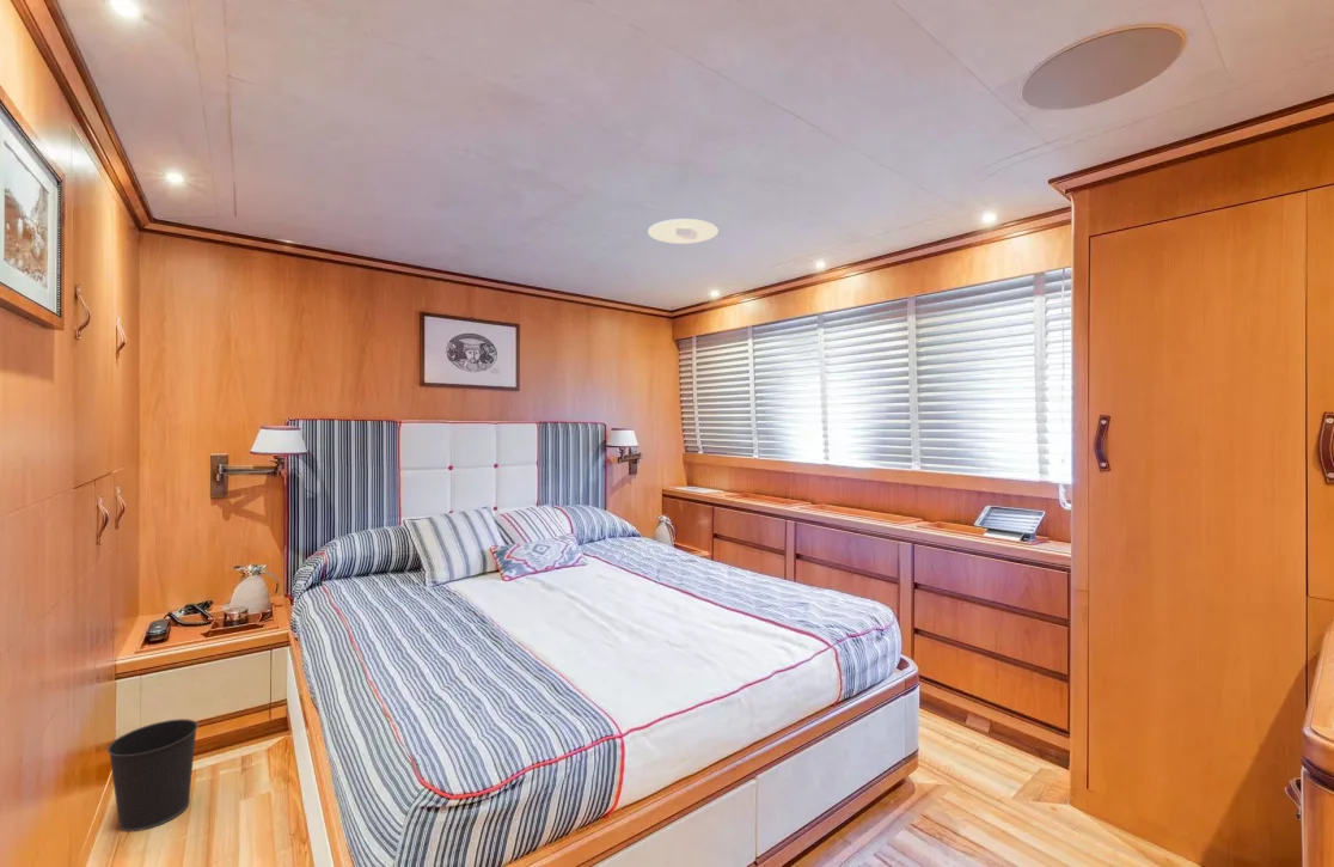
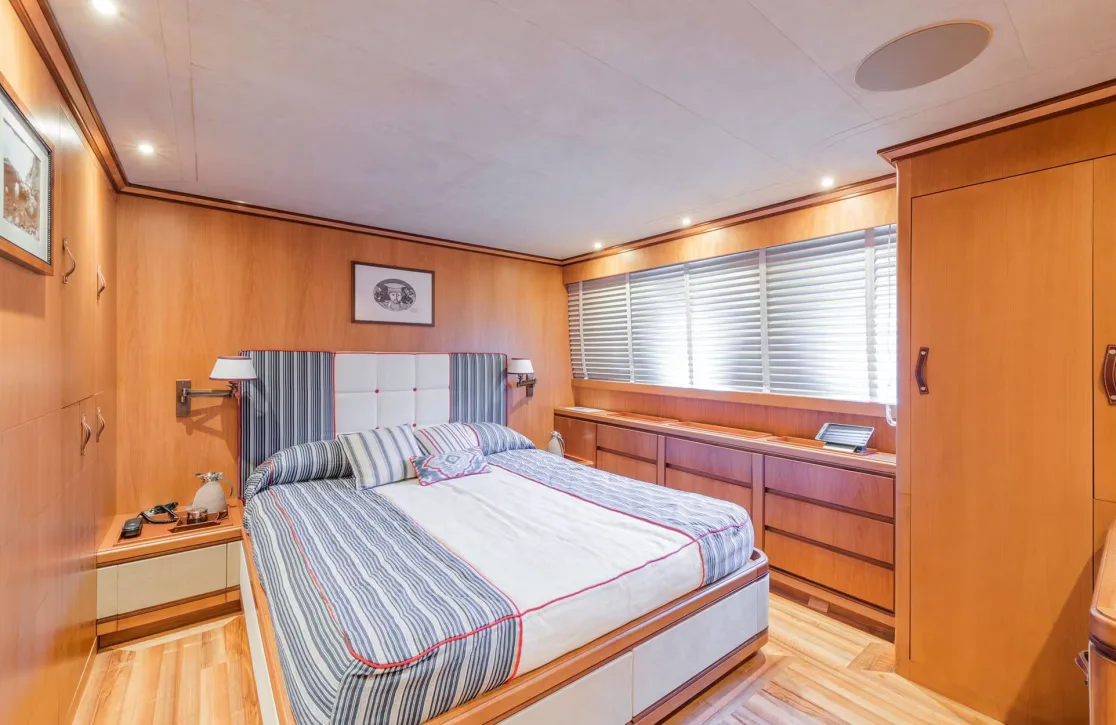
- wastebasket (154, 774)
- recessed light (683, 228)
